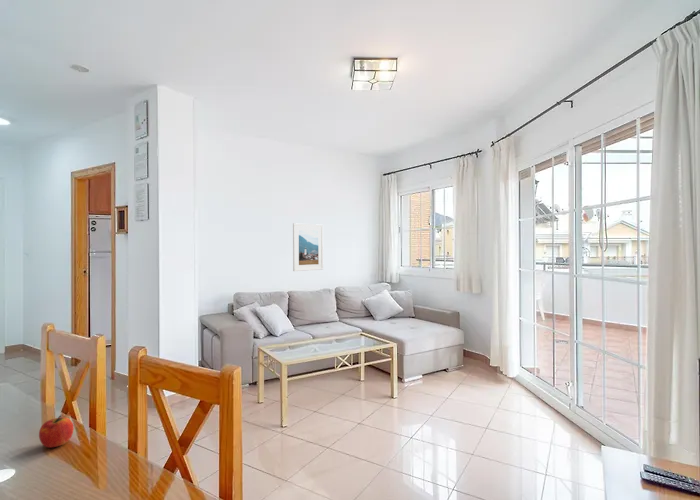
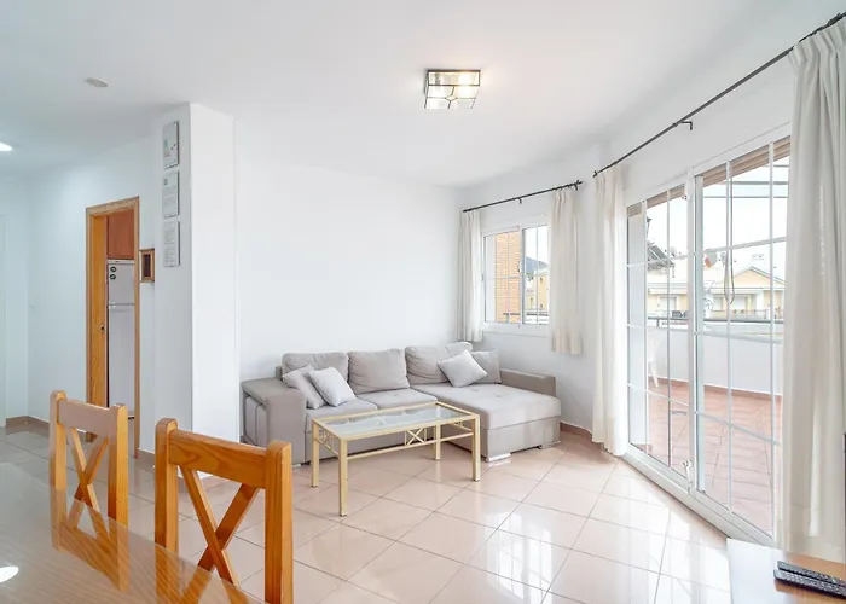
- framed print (308, 247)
- fruit (56, 430)
